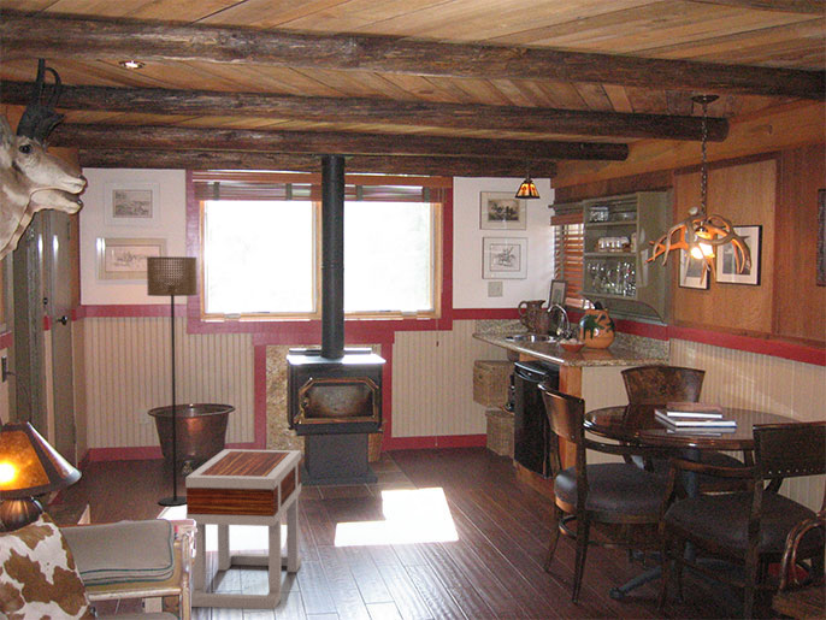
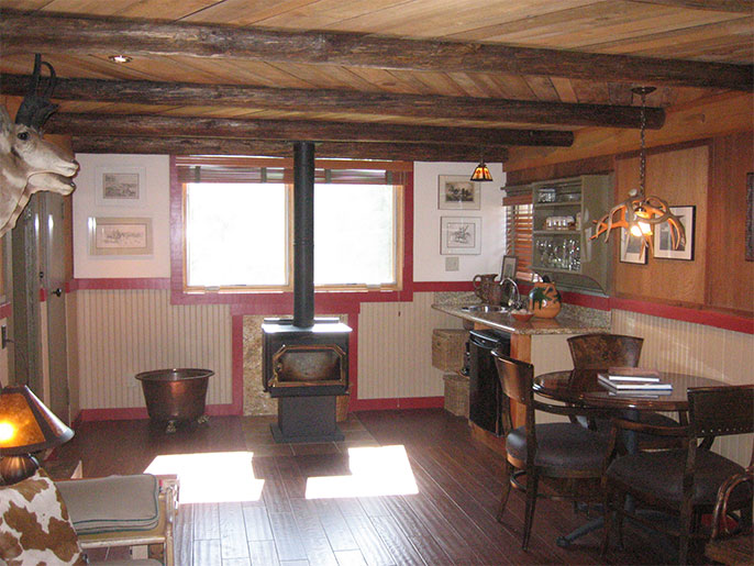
- floor lamp (173, 379)
- side table (244, 522)
